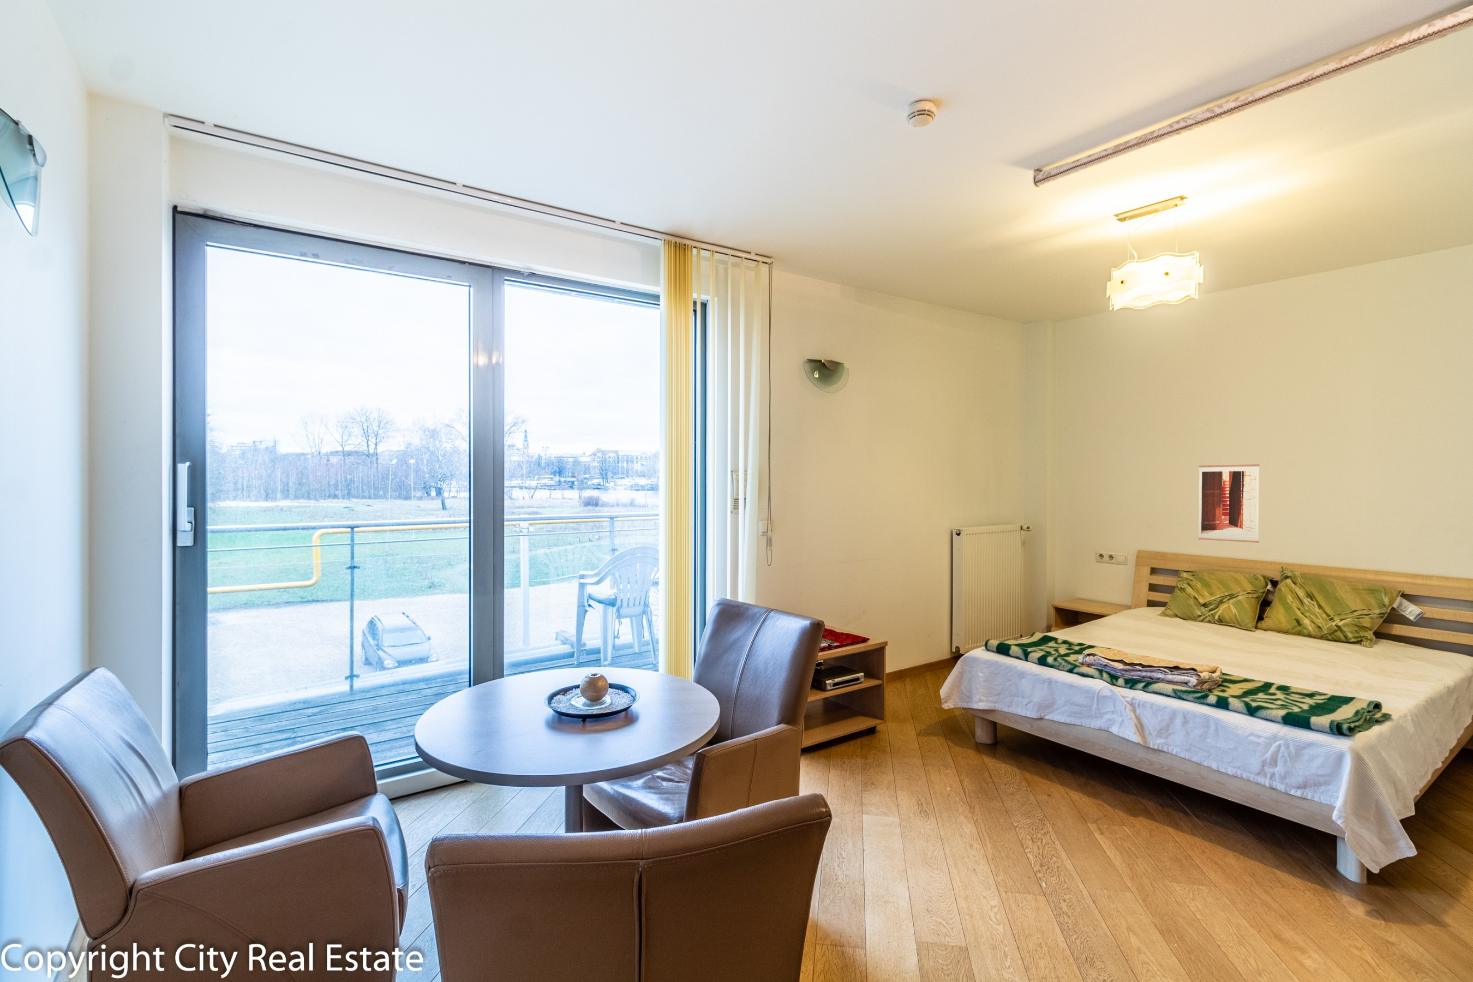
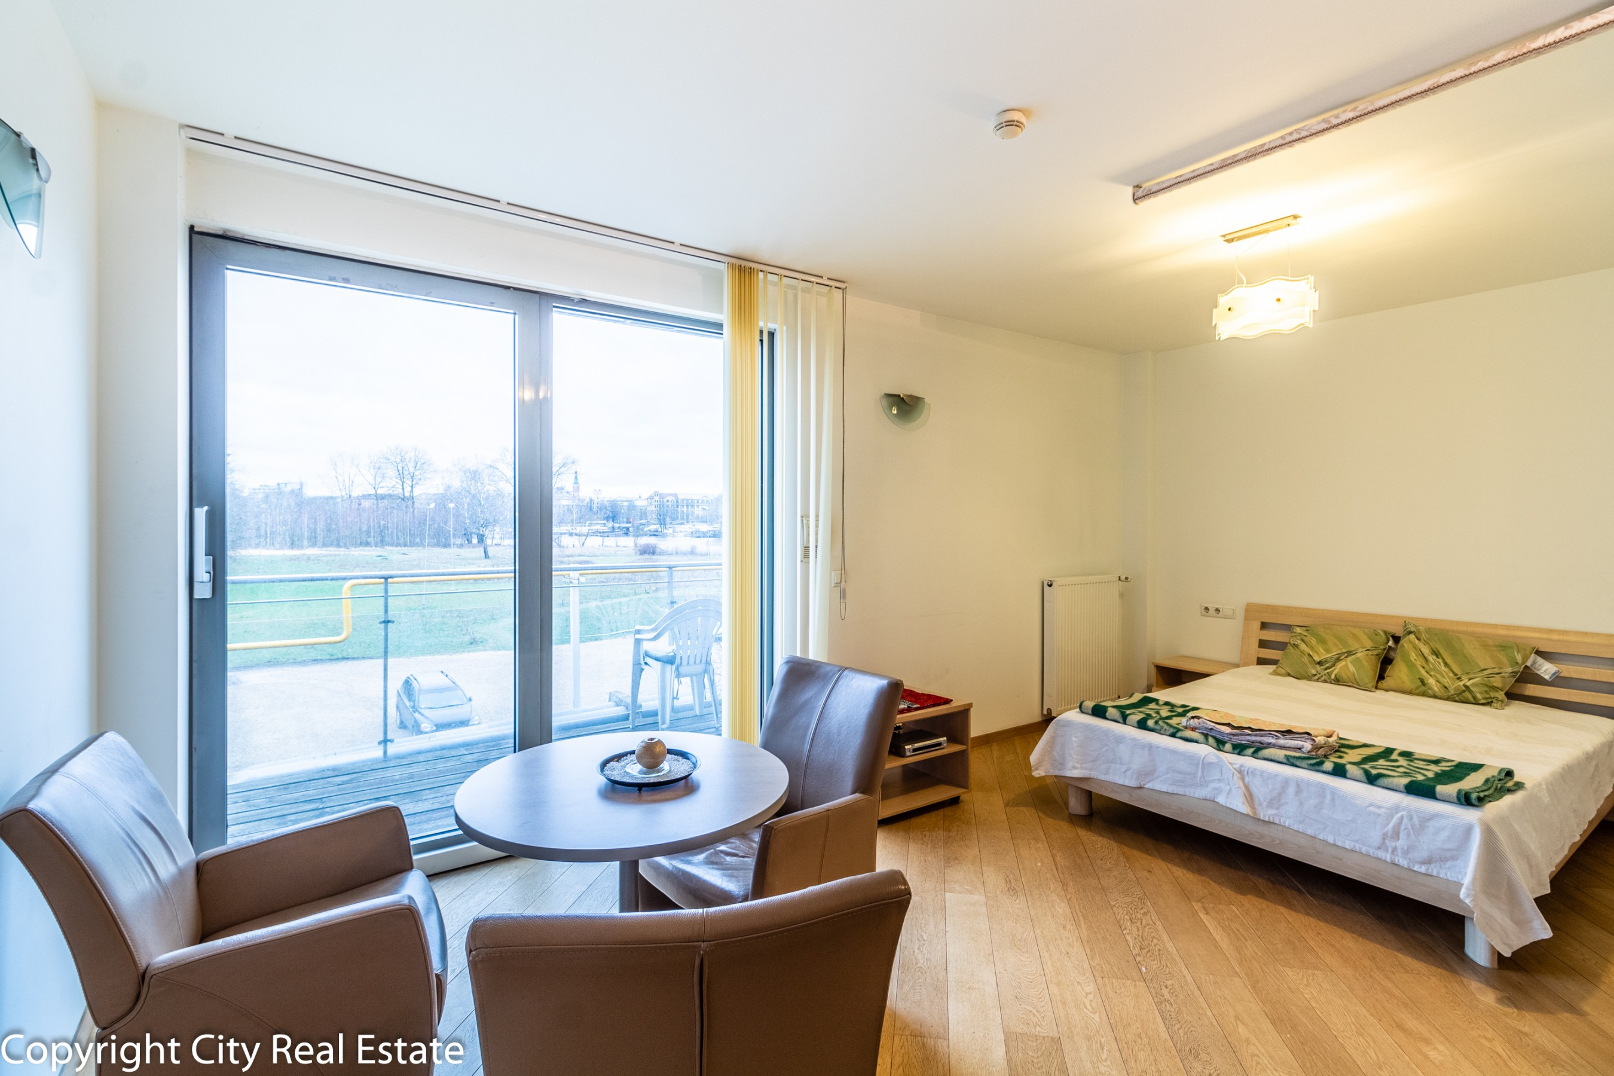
- wall art (1228, 502)
